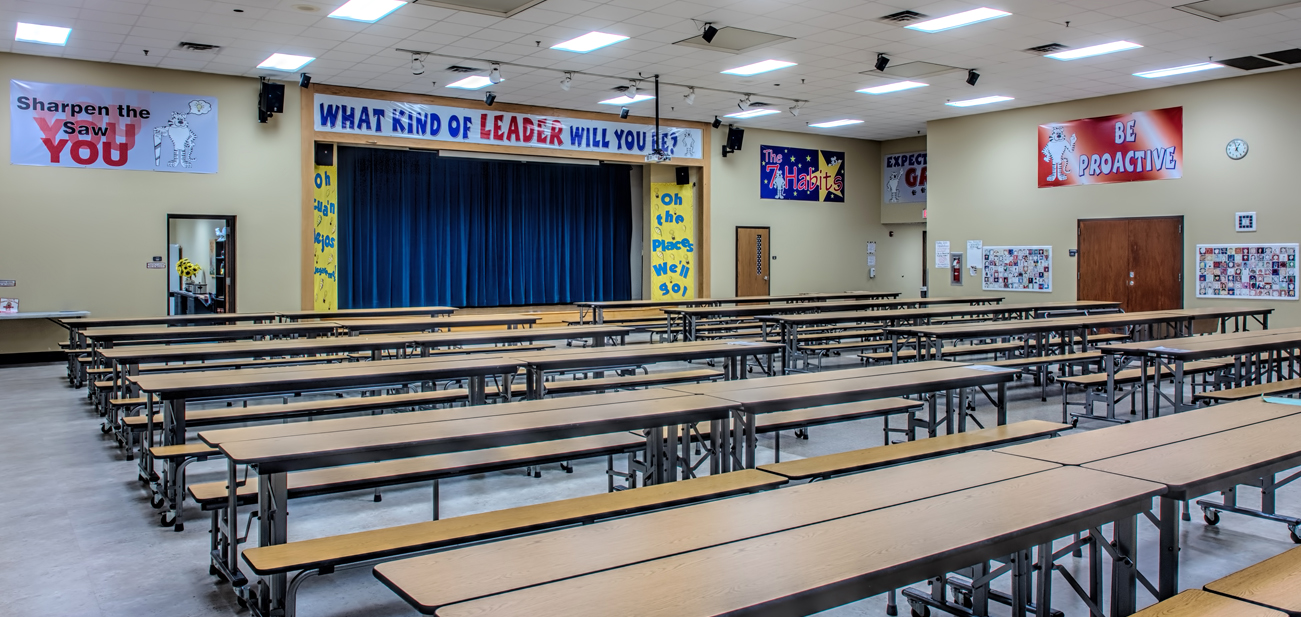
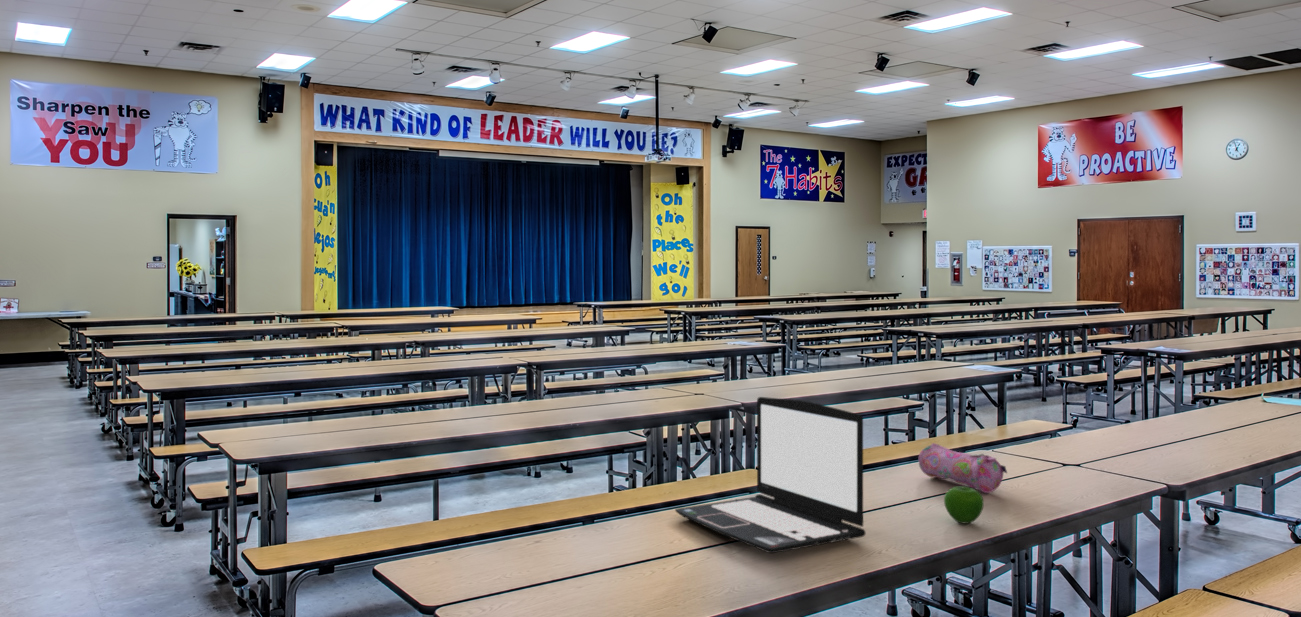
+ apple (963, 505)
+ pencil case (960, 466)
+ laptop (763, 466)
